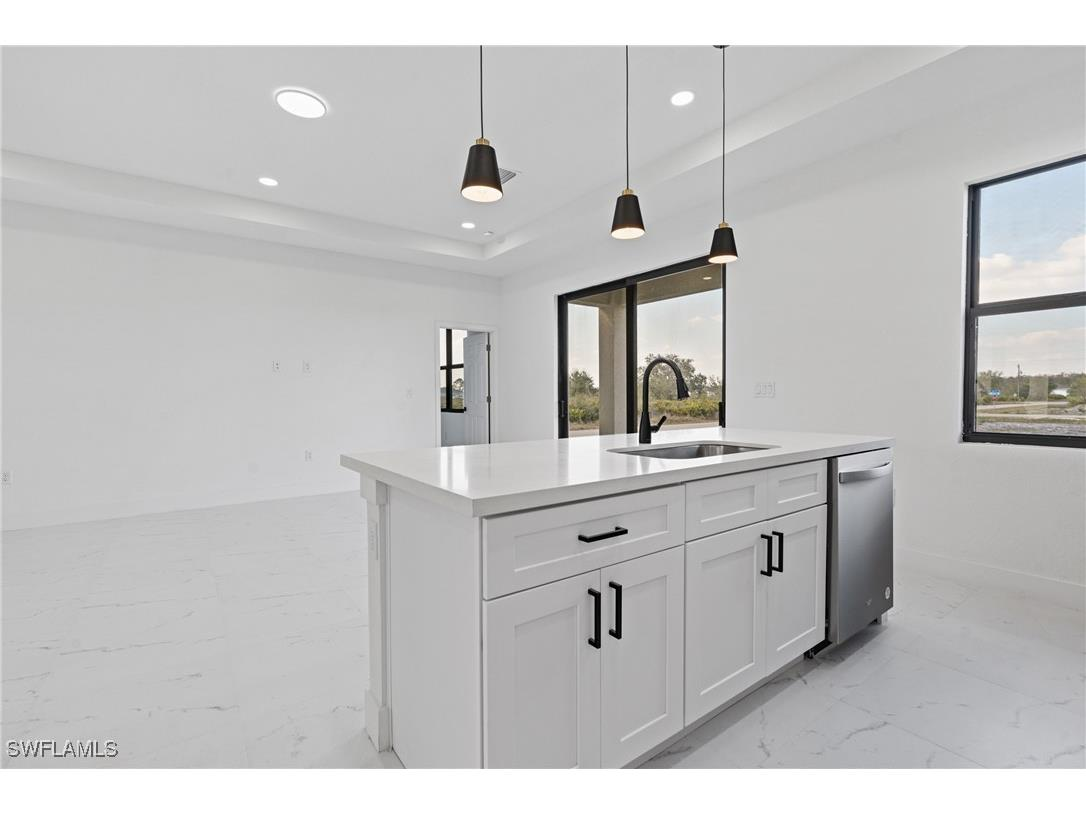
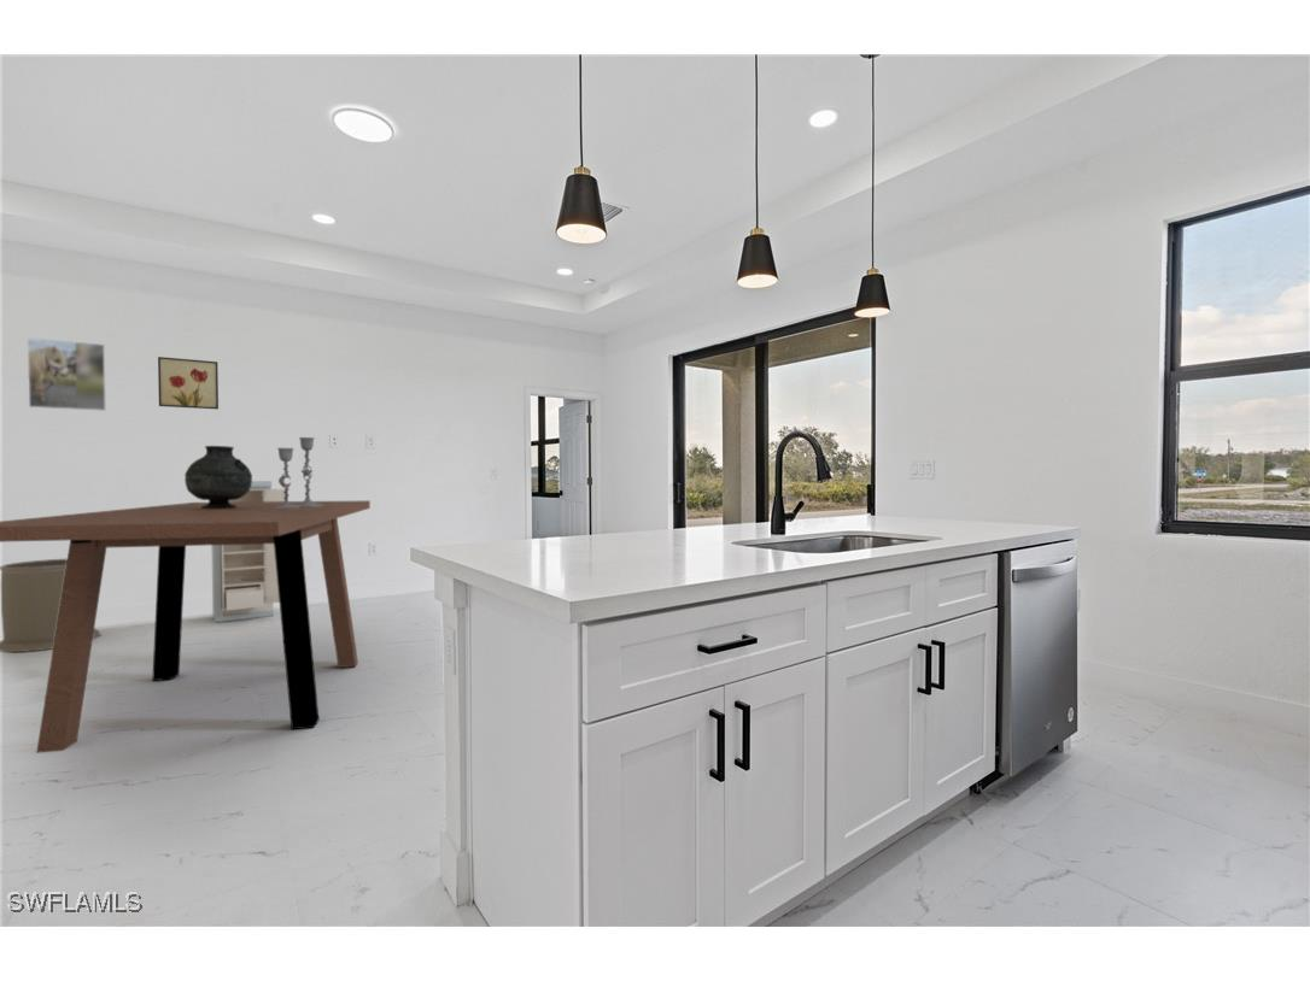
+ wall art (188, 383)
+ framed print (68, 375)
+ trash can (49, 601)
+ candlestick (302, 471)
+ vase (218, 476)
+ storage cabinet (248, 548)
+ dining table (182, 604)
